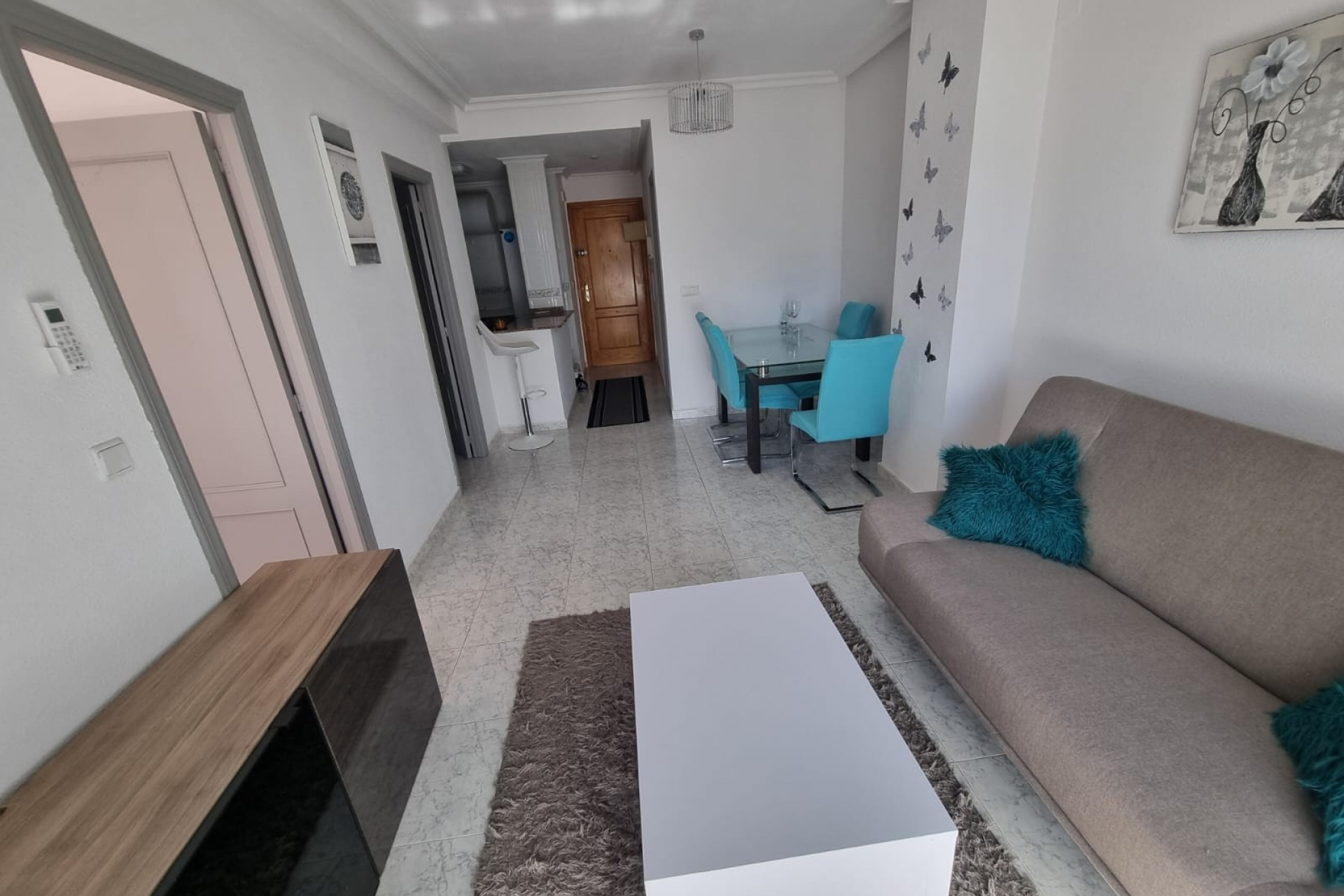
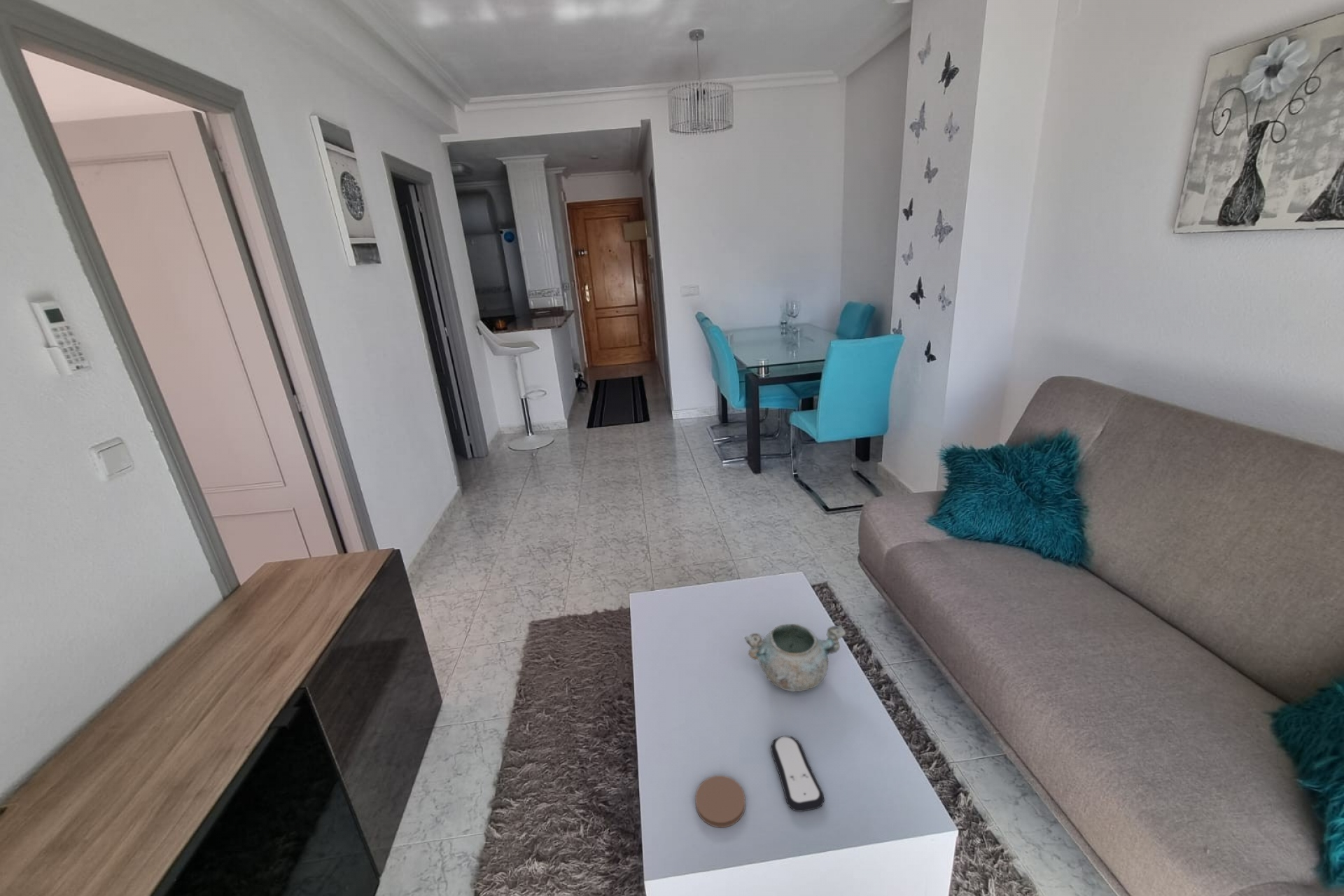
+ remote control (794, 771)
+ coaster (720, 800)
+ decorative bowl (794, 652)
